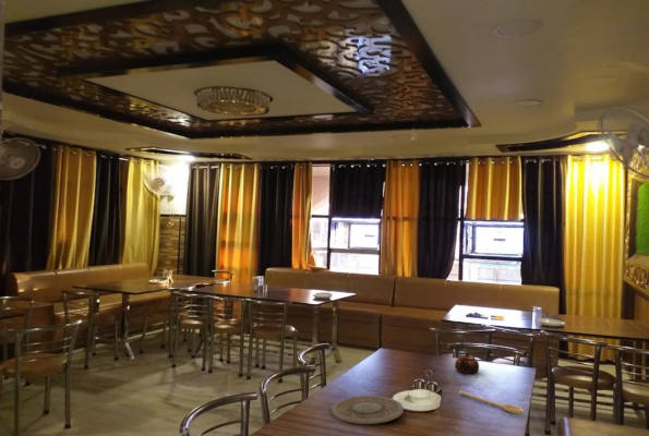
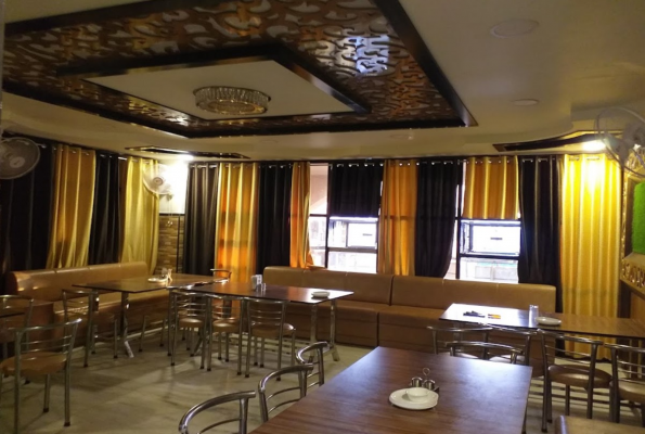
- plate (366, 408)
- spoon (489, 401)
- teapot (466, 361)
